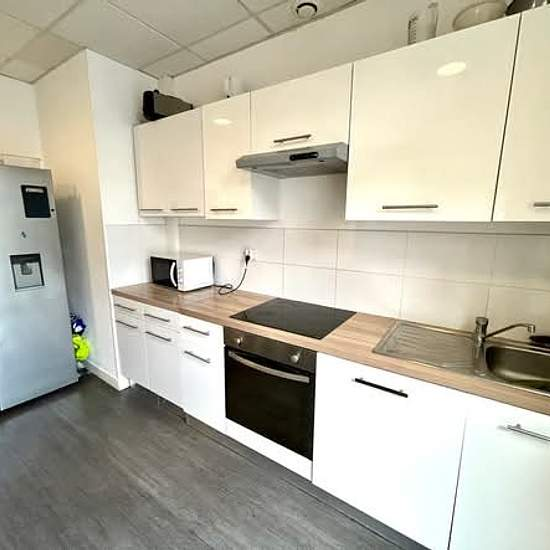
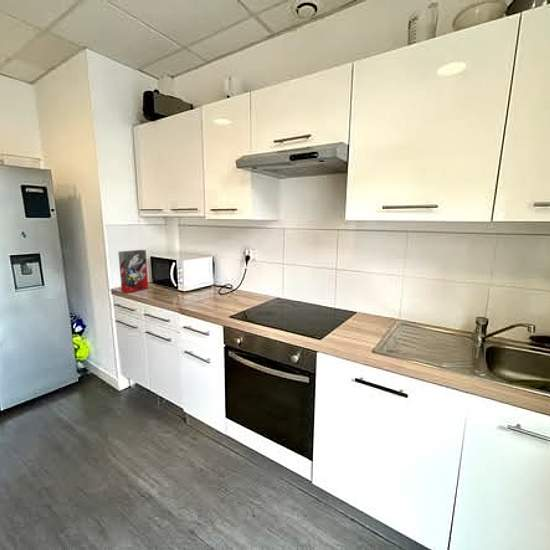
+ cereal box (134, 270)
